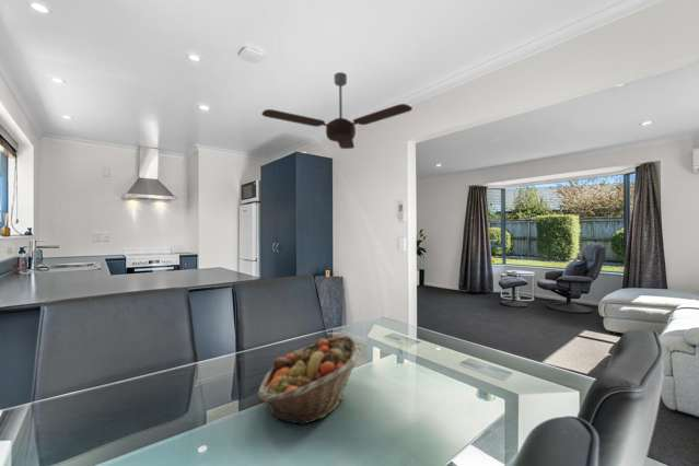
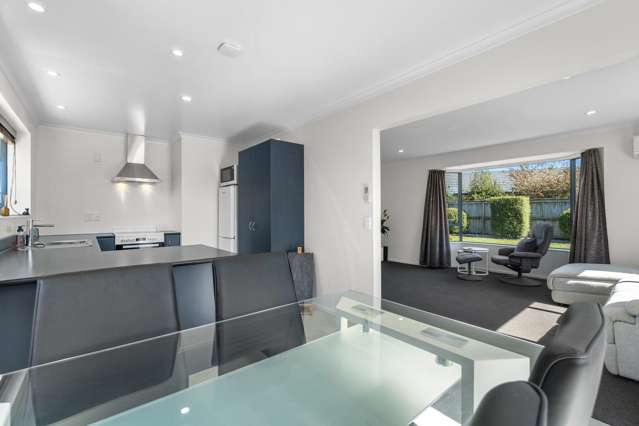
- ceiling fan (339, 110)
- fruit basket (312, 372)
